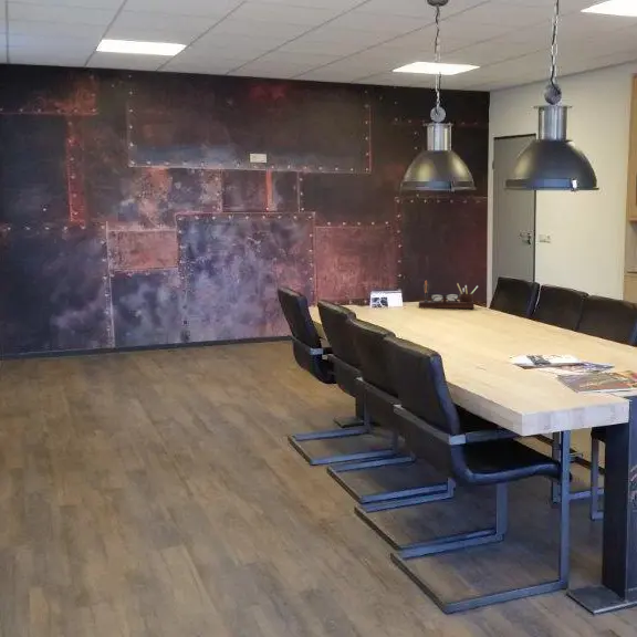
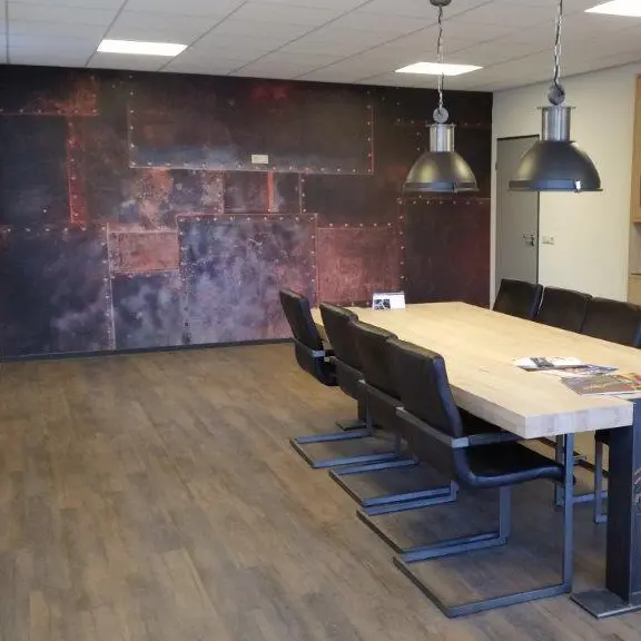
- desk organizer (448, 294)
